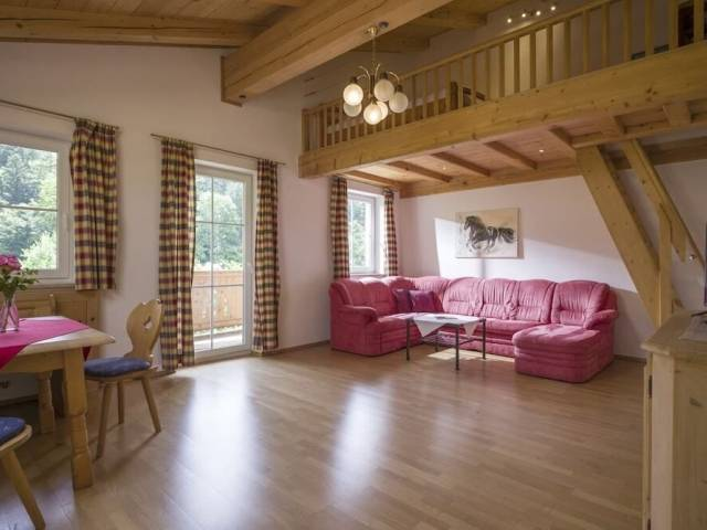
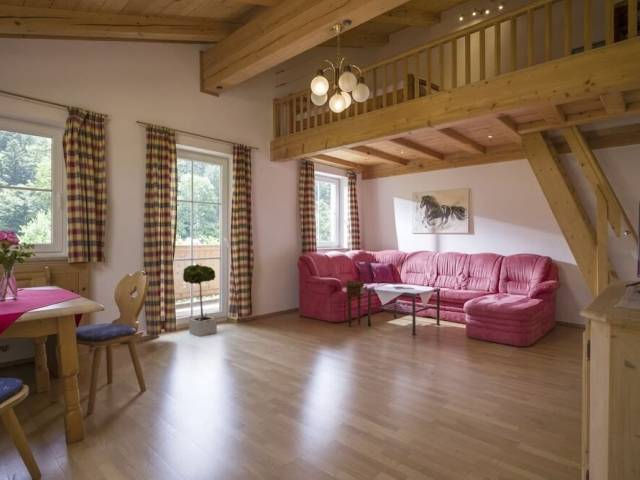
+ side table (350, 303)
+ potted tree (200, 298)
